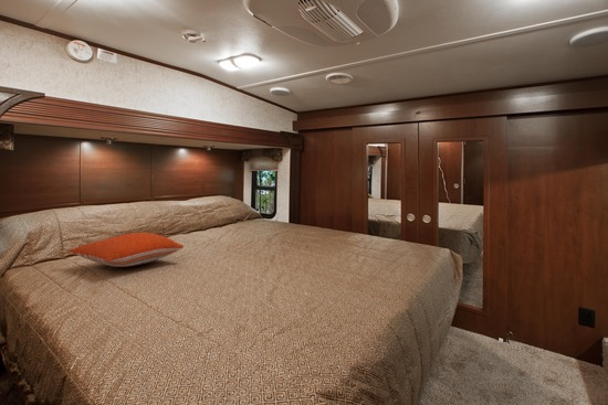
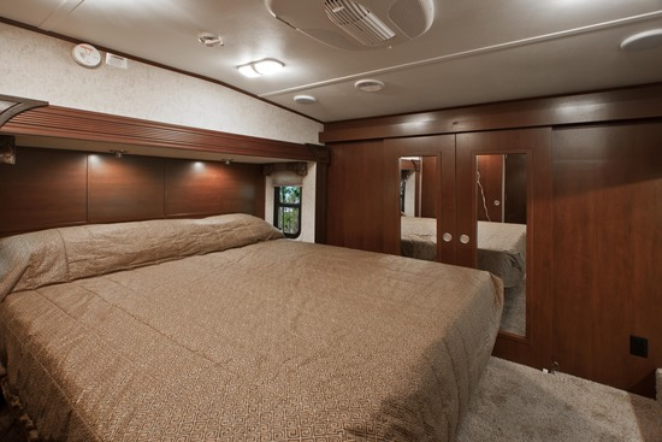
- pillow (128, 249)
